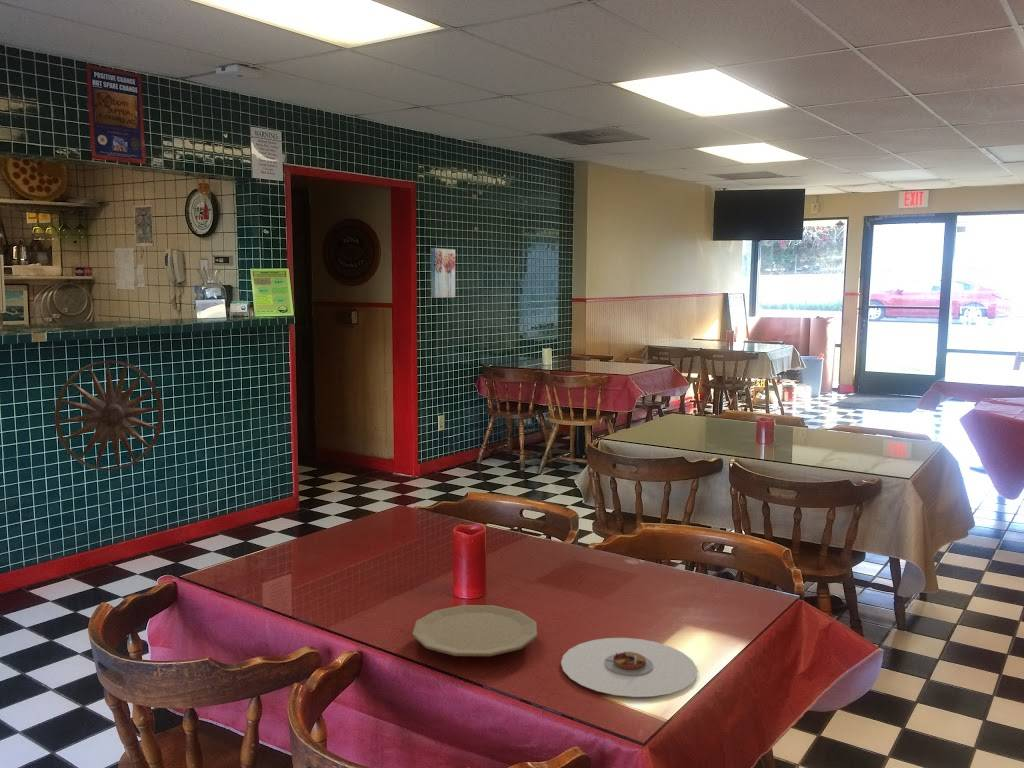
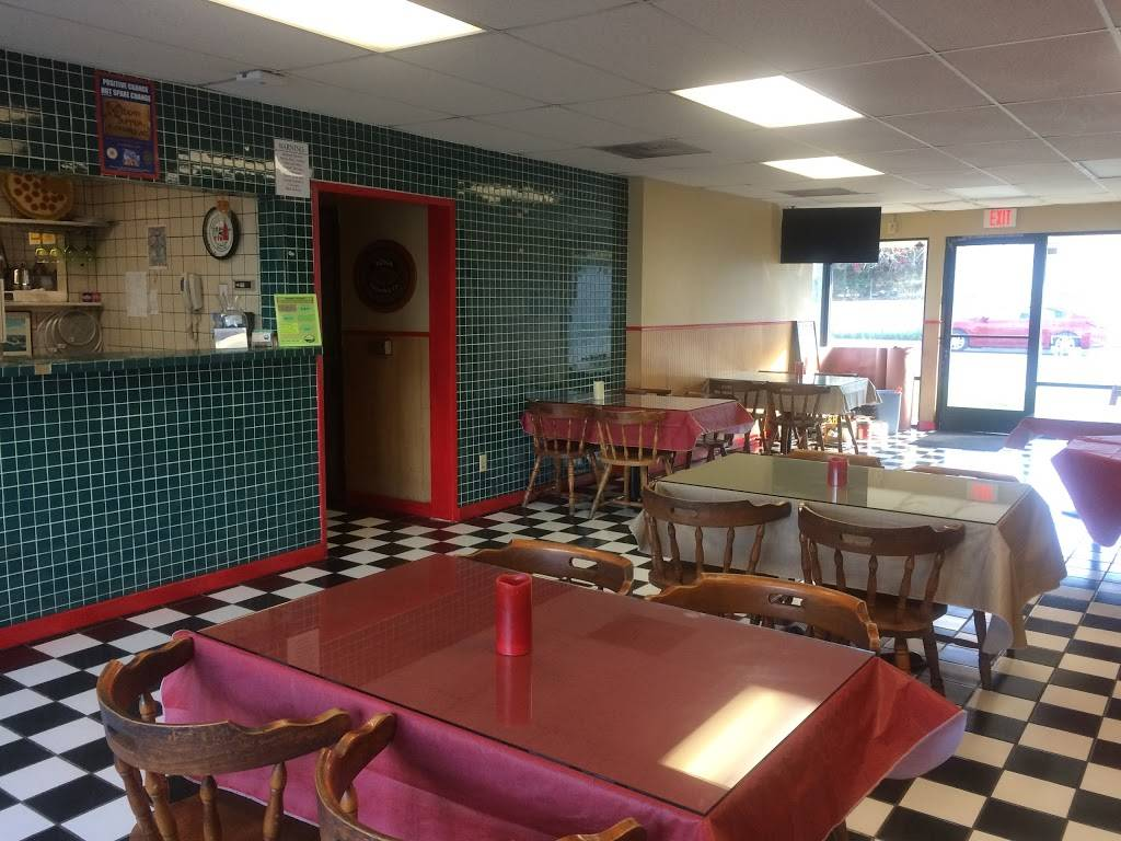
- plate (475, 634)
- plate (628, 659)
- wall art (443, 273)
- wall art (111, 415)
